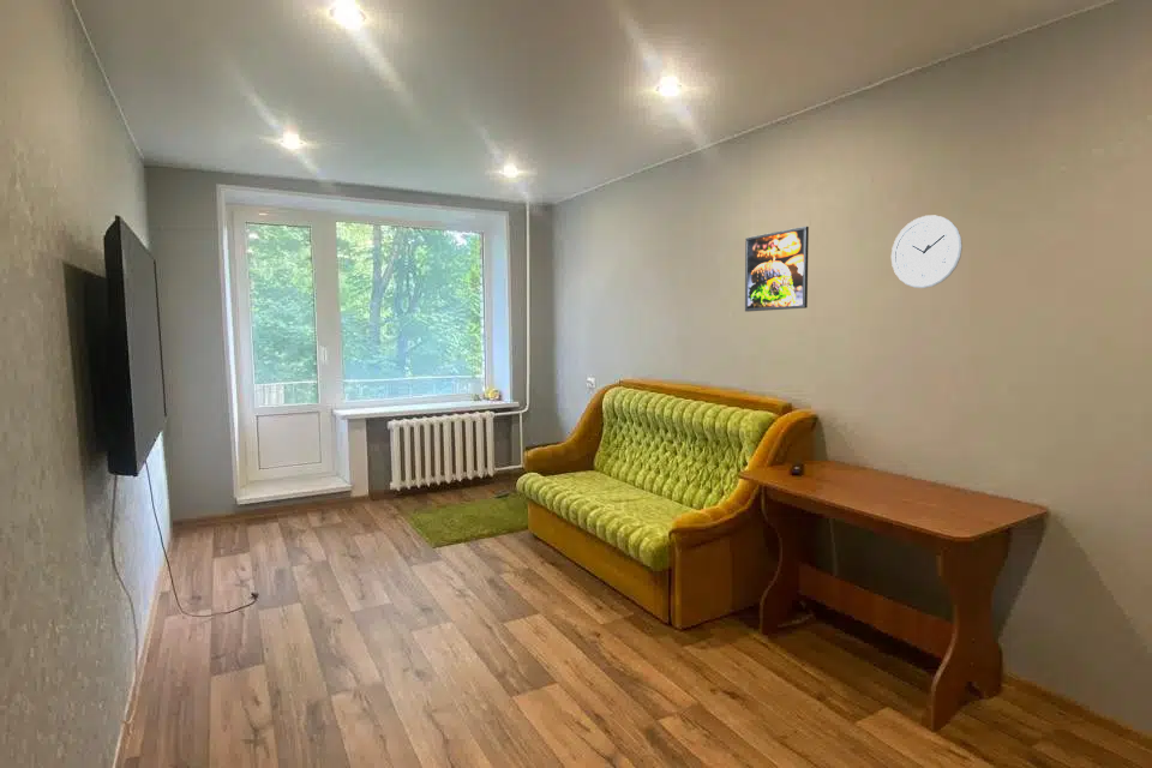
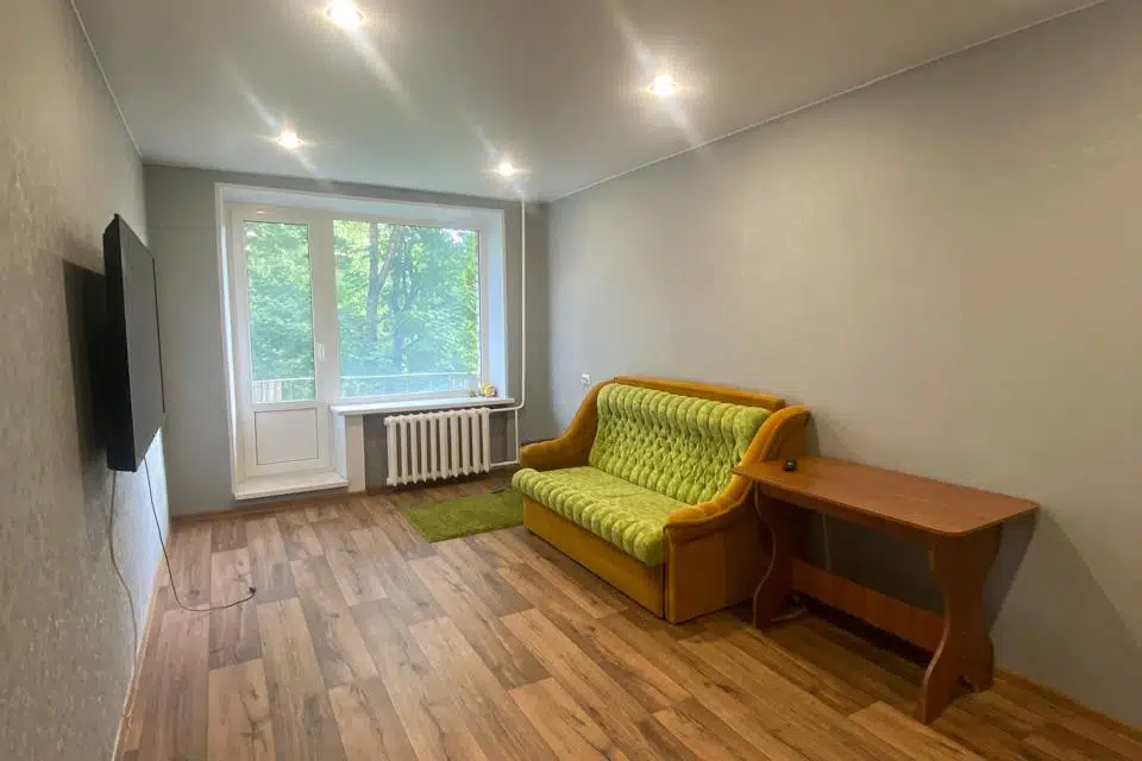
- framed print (774, 271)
- wall clock (924, 251)
